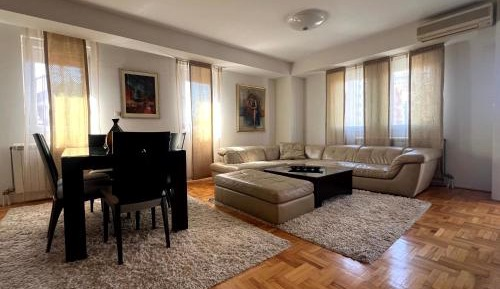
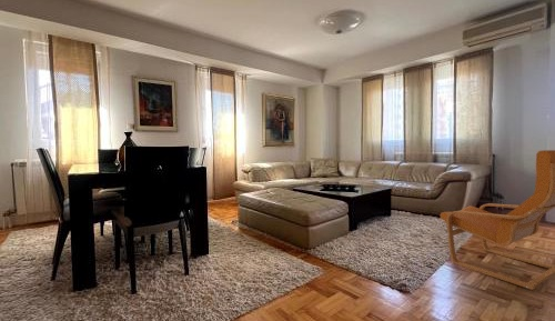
+ armchair (504, 207)
